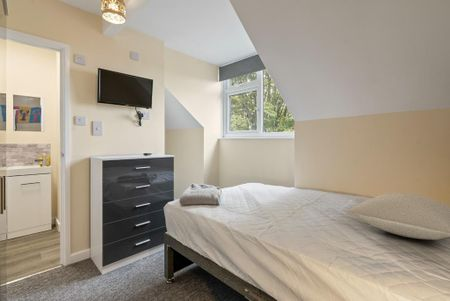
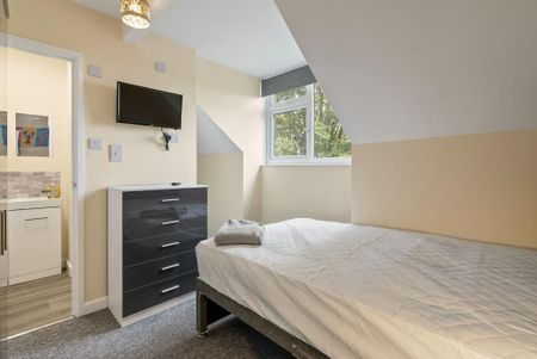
- pillow (404, 212)
